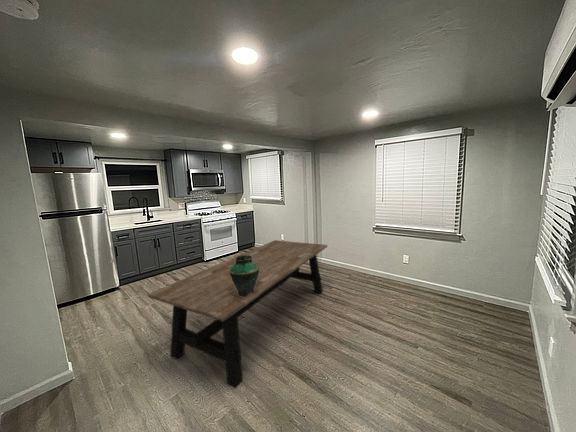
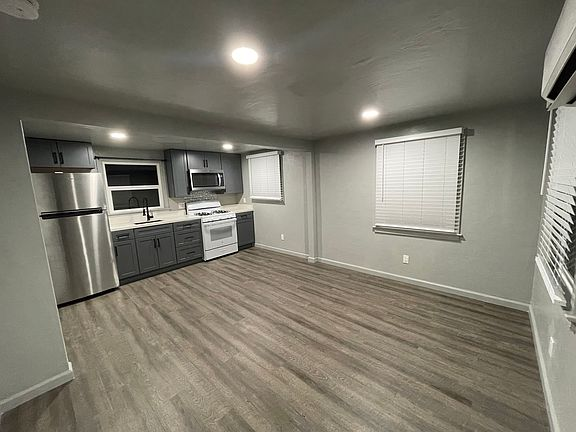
- vase (242, 274)
- dining table (260, 290)
